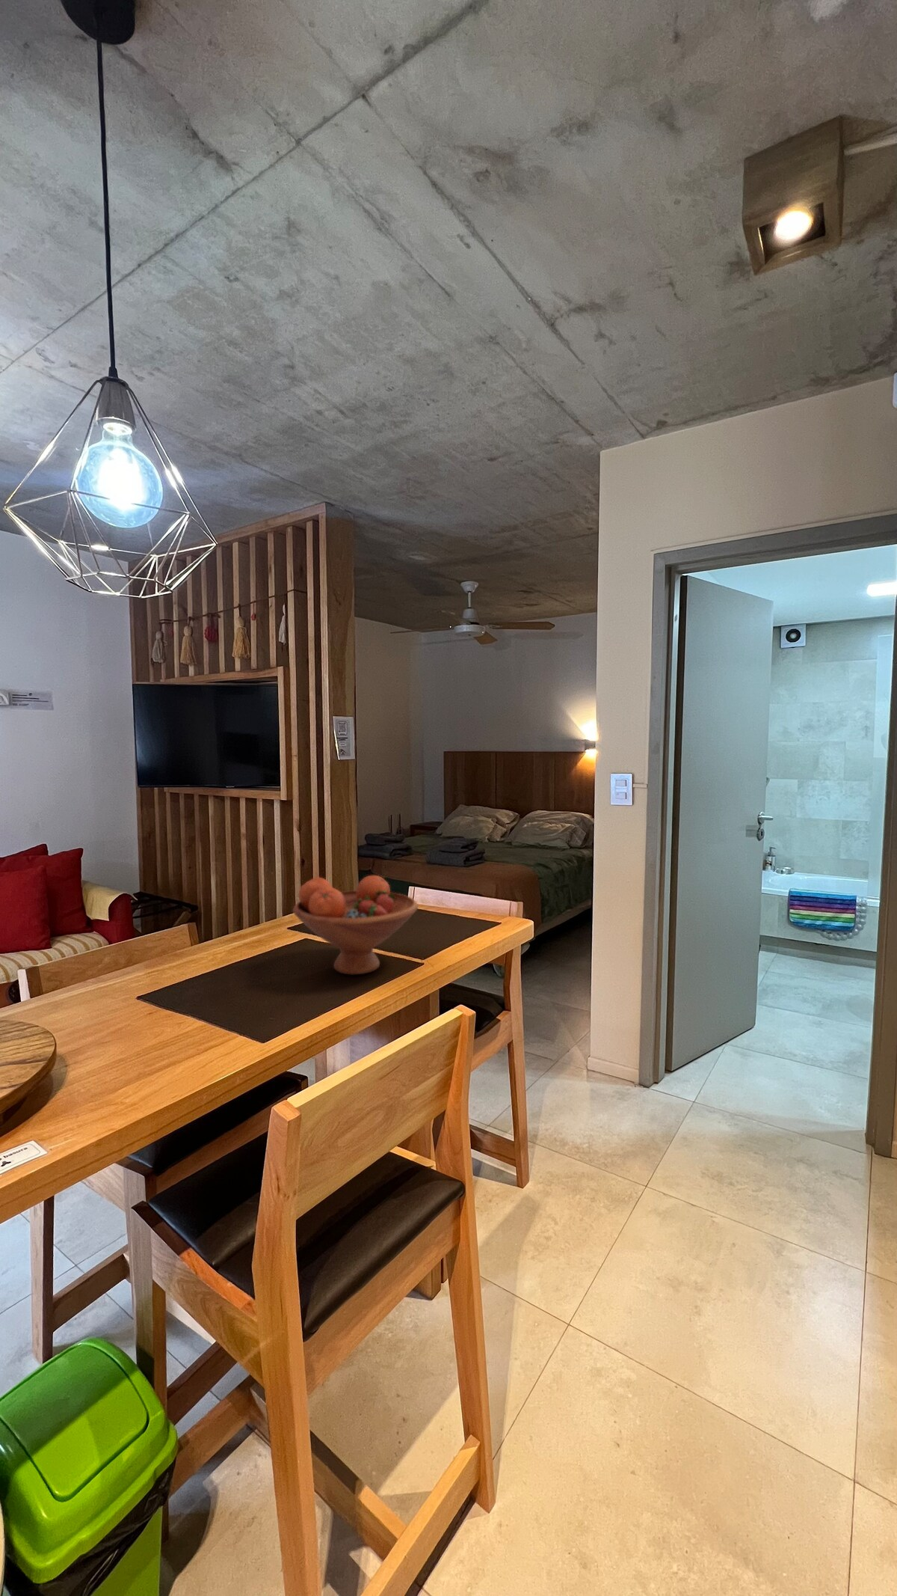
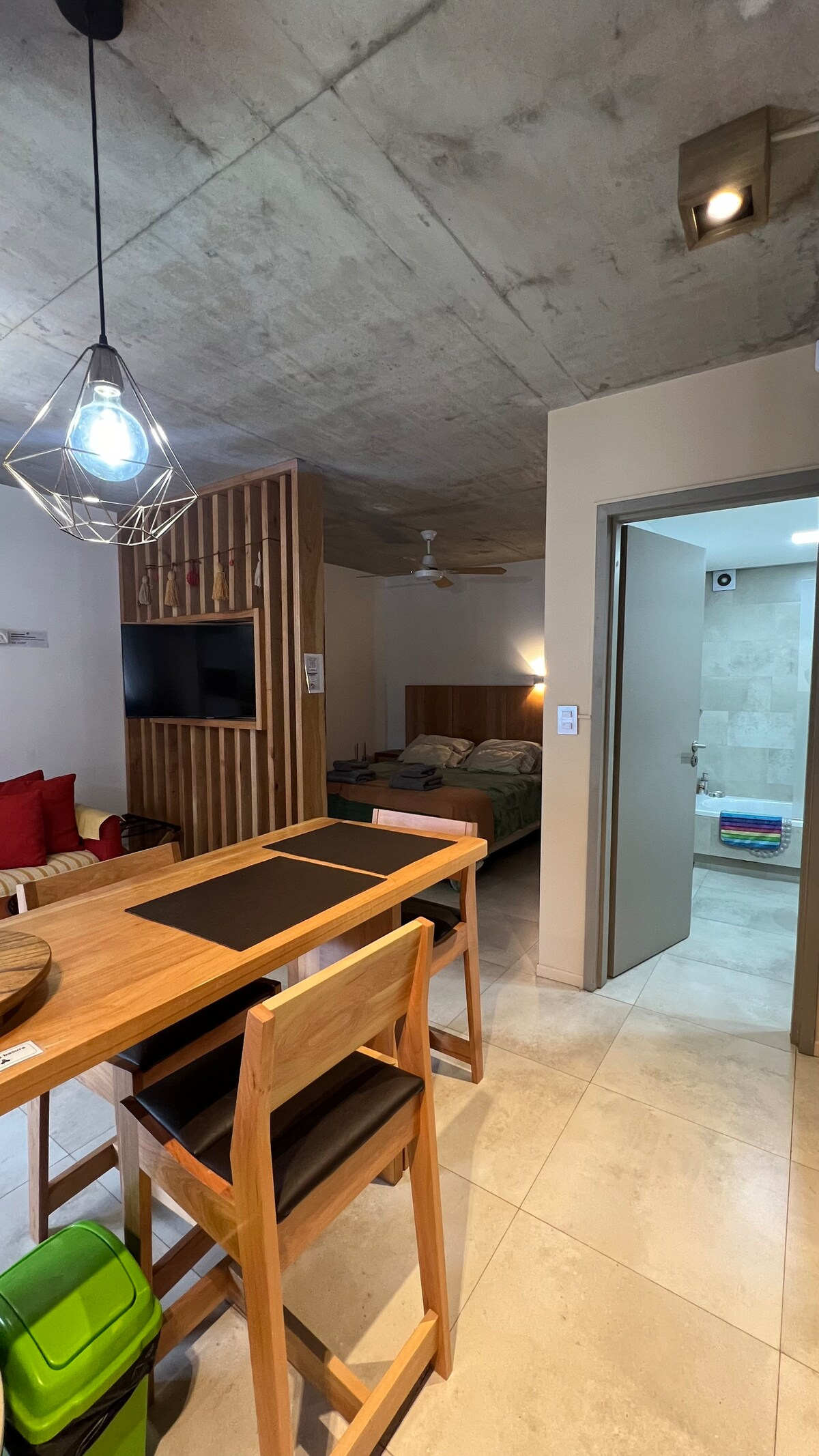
- fruit bowl (356, 923)
